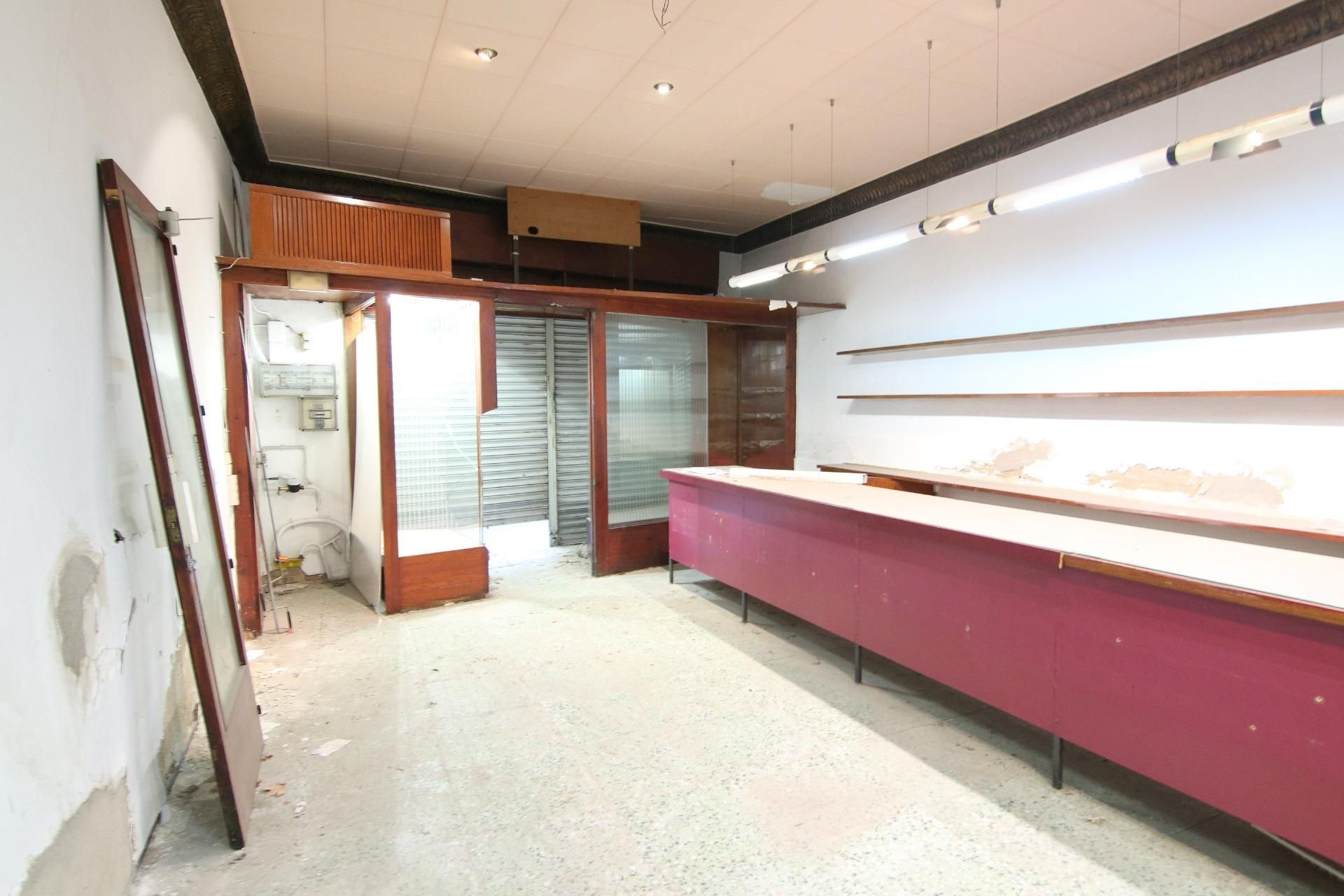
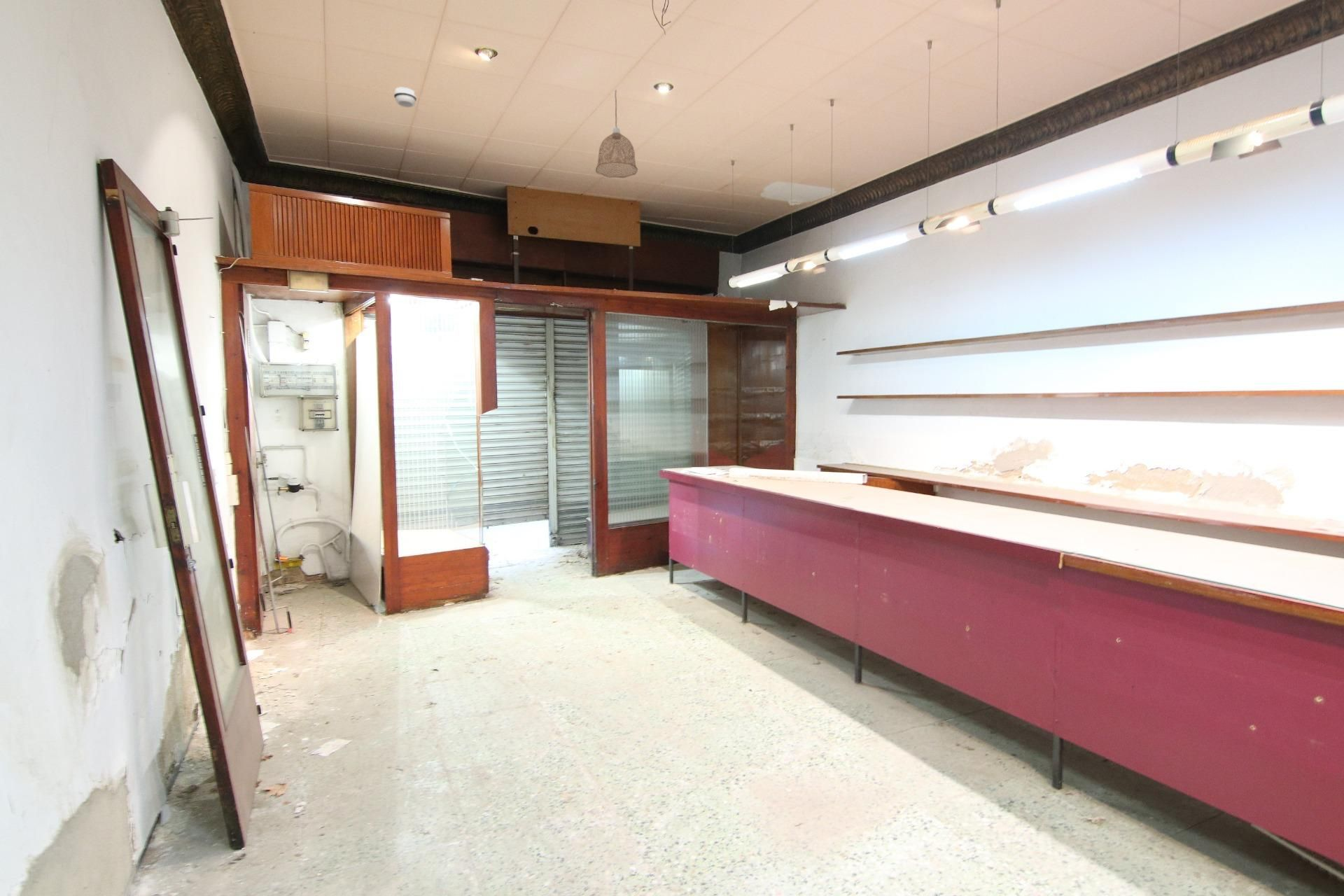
+ smoke detector (405, 97)
+ pendant lamp (616, 130)
